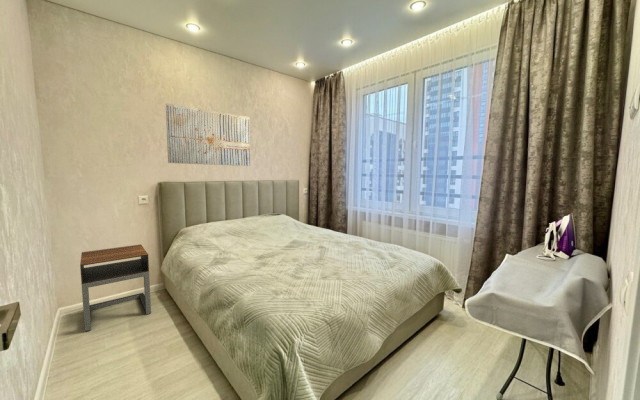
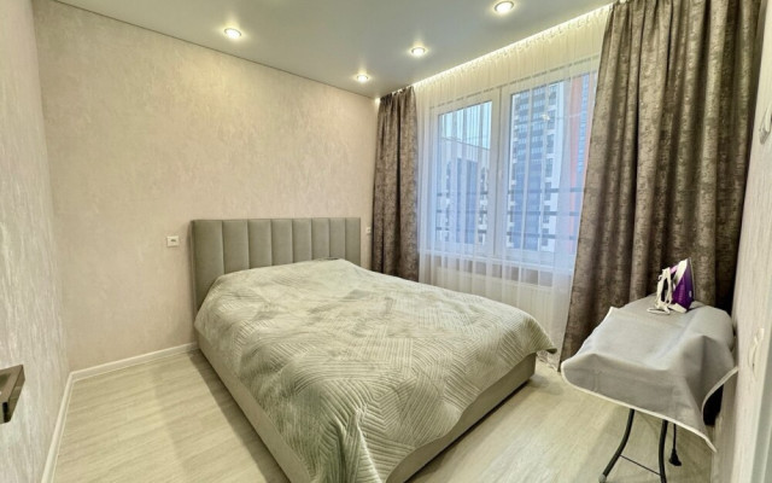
- wall art (212, 138)
- nightstand (116, 281)
